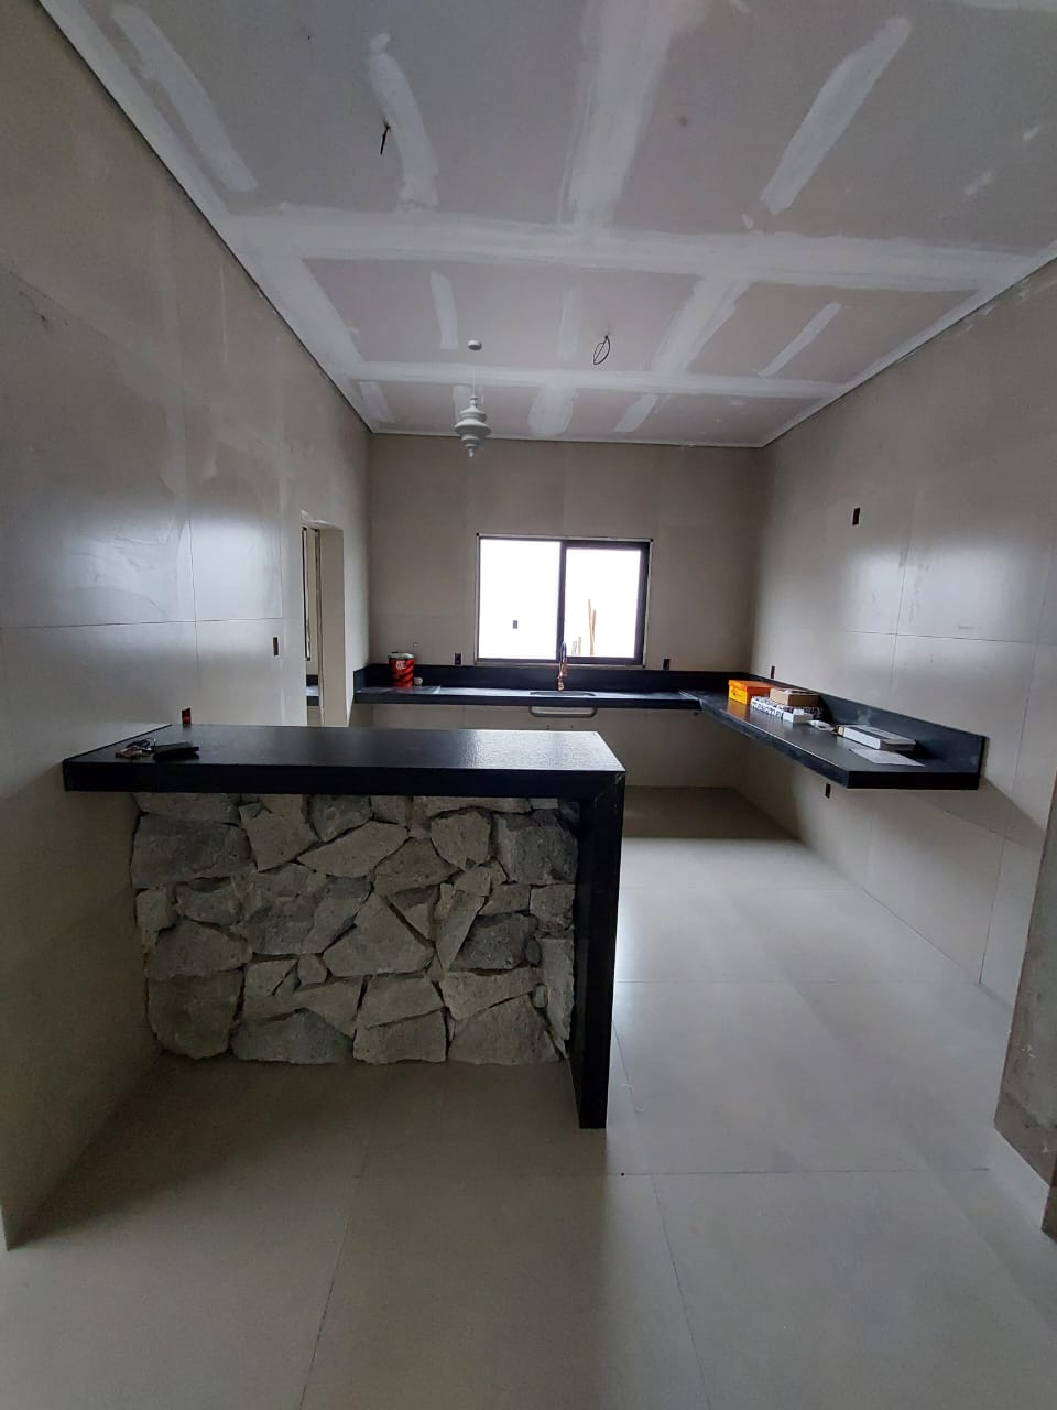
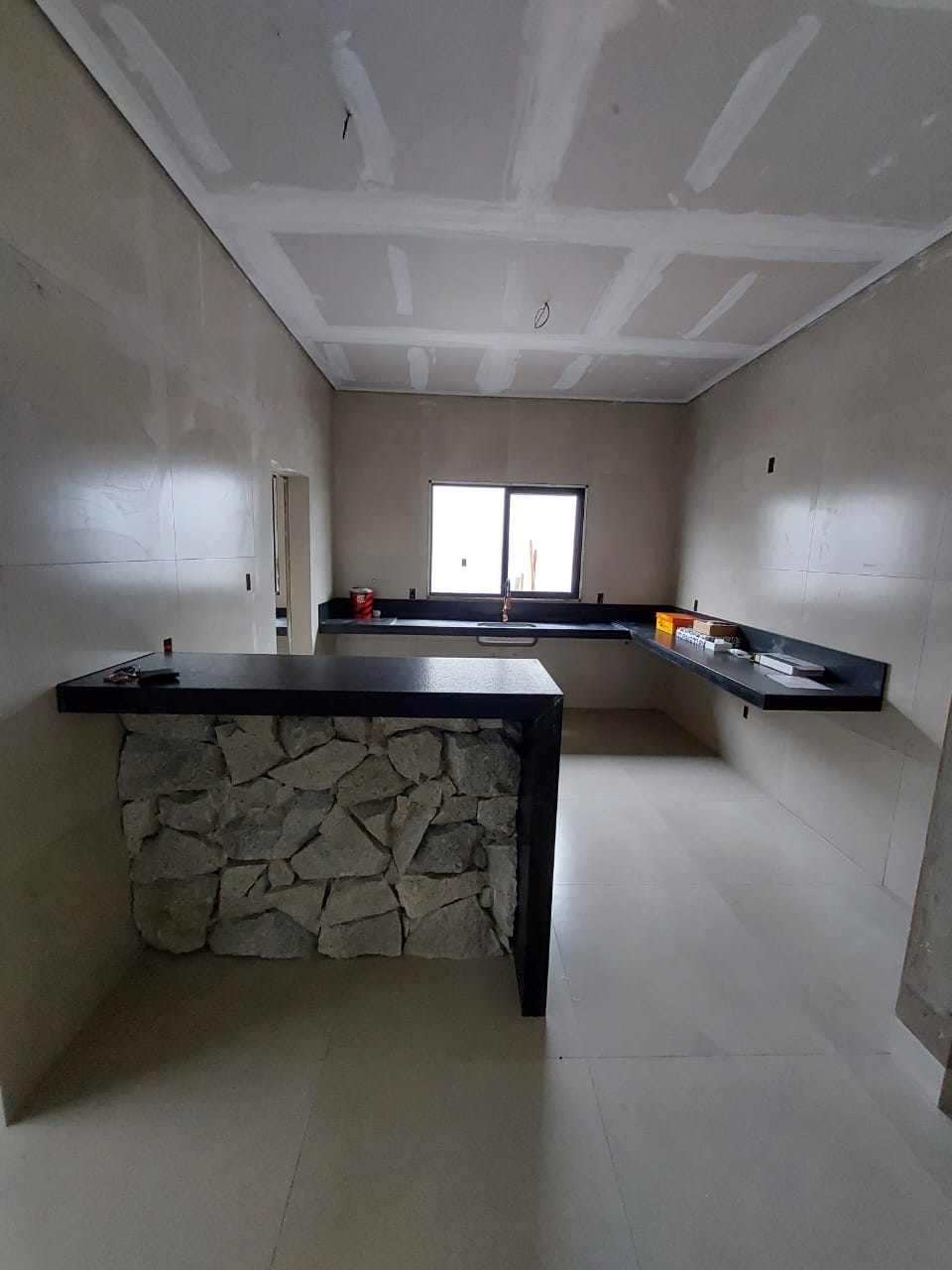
- pendant light (473, 402)
